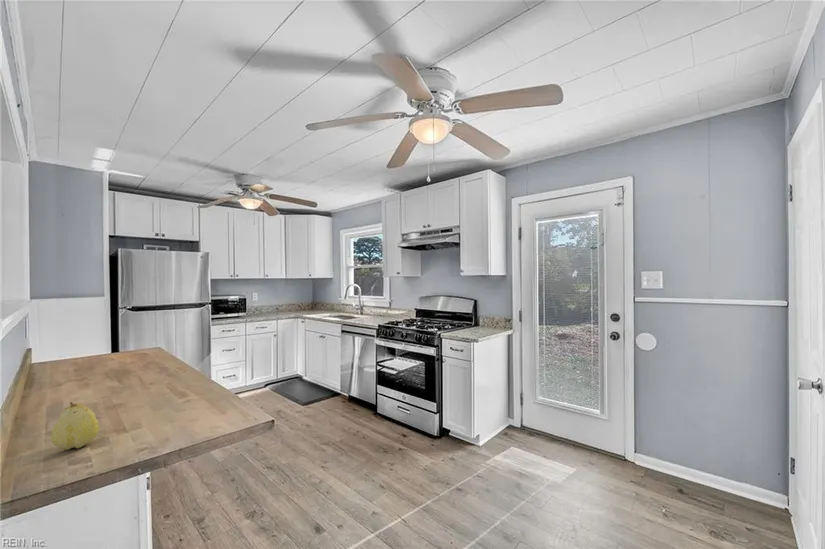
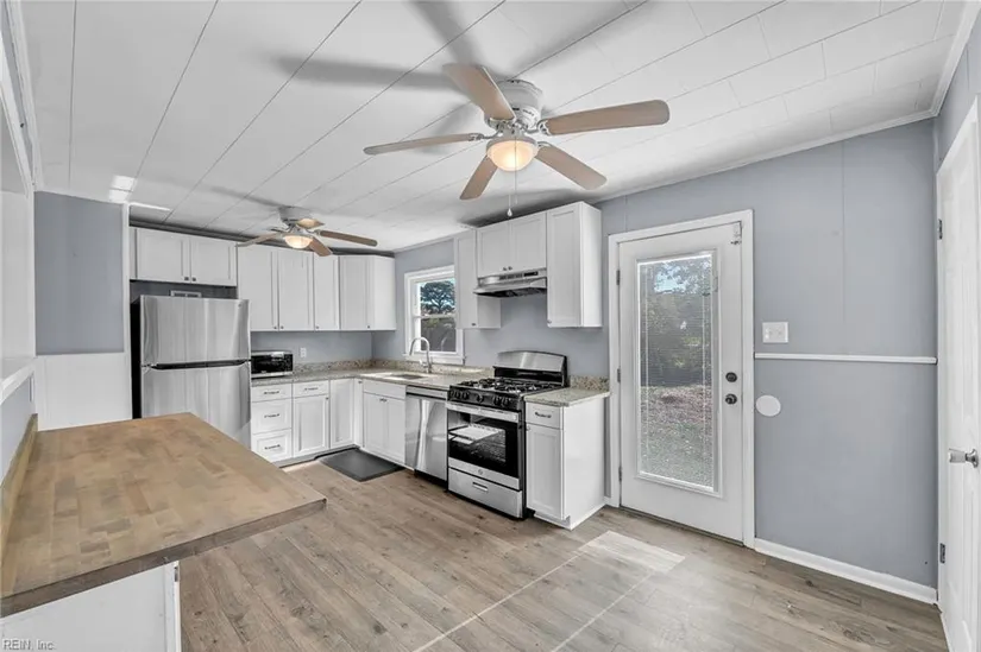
- fruit (76, 423)
